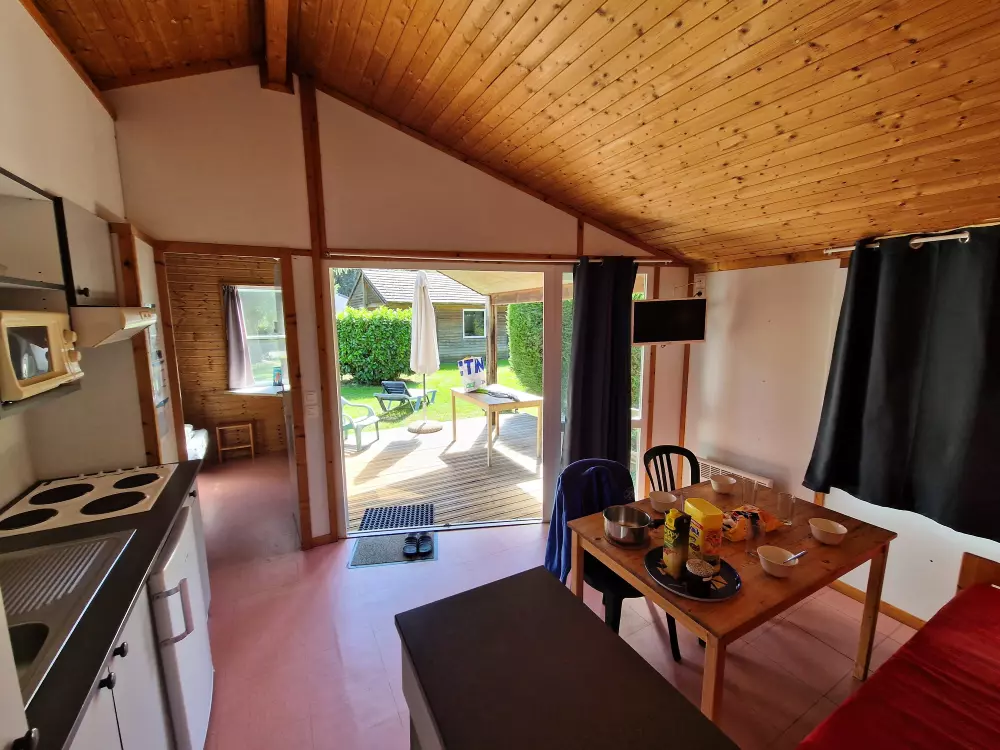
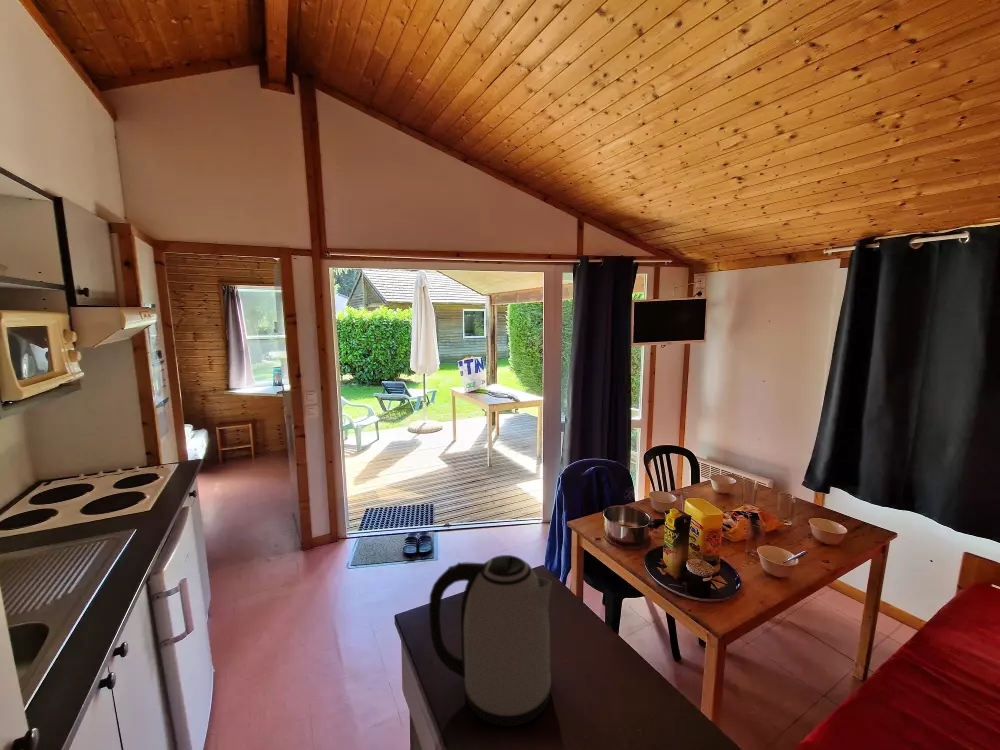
+ kettle (489, 624)
